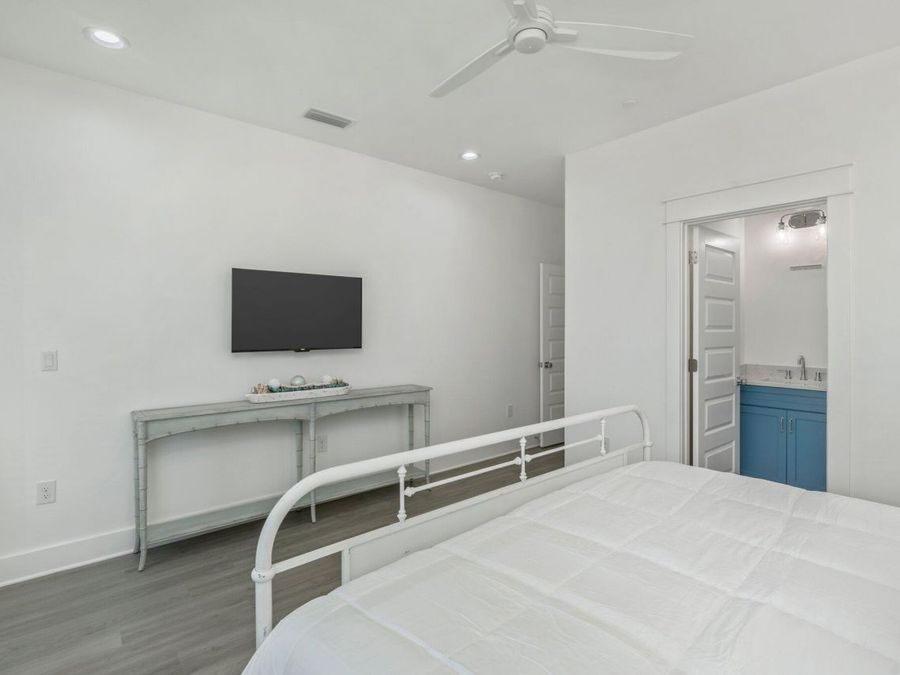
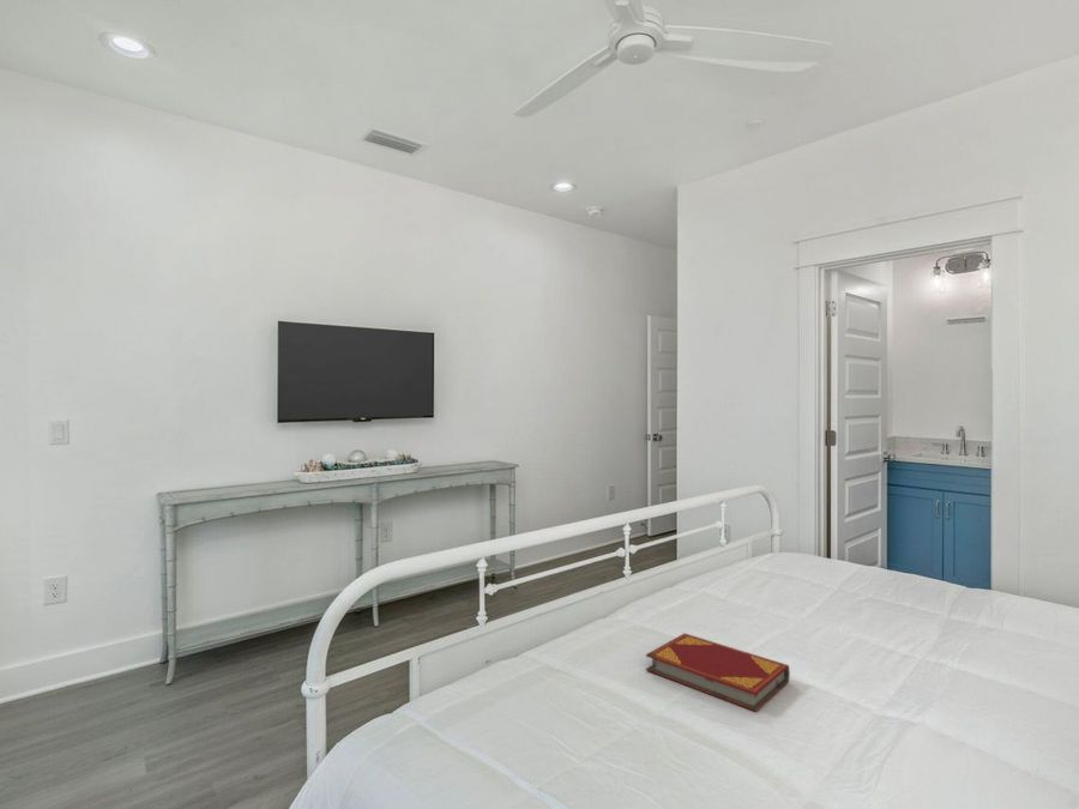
+ hardback book (716, 668)
